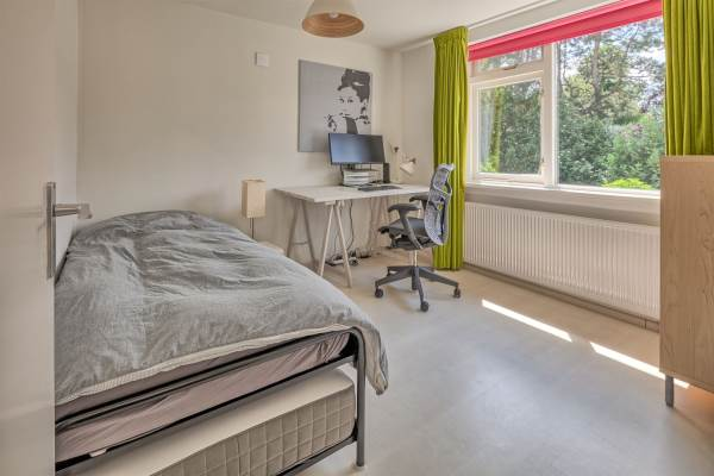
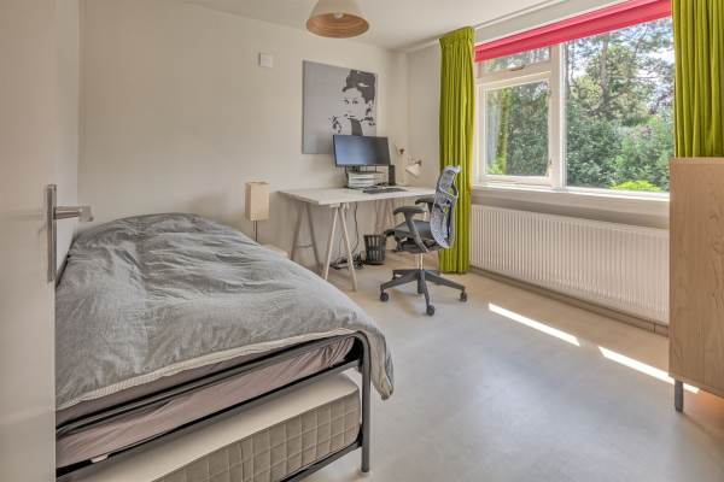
+ wastebasket (375, 248)
